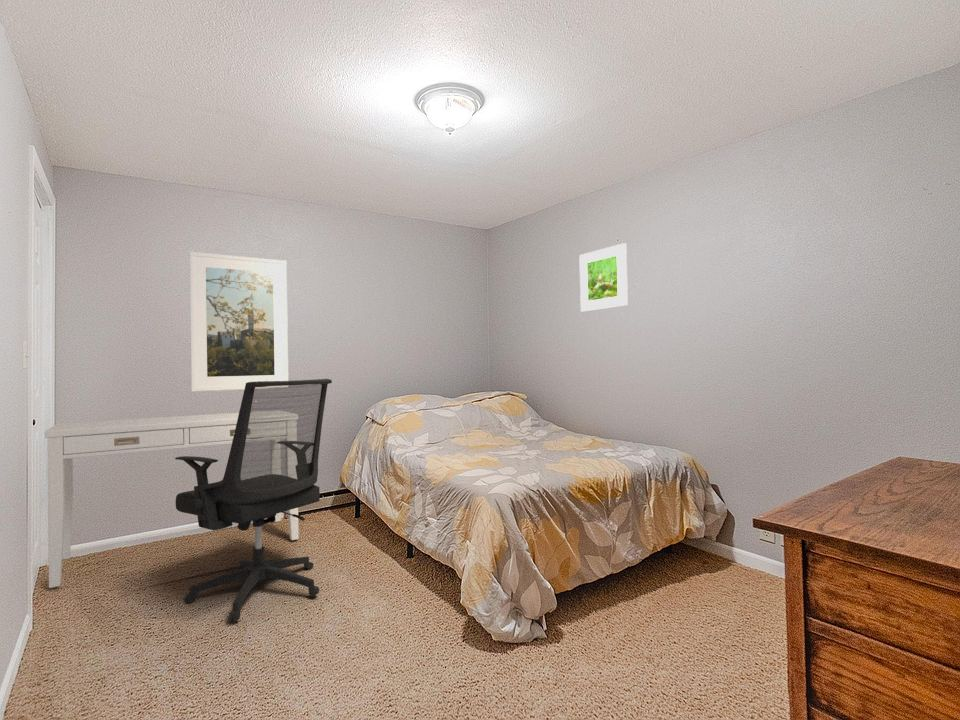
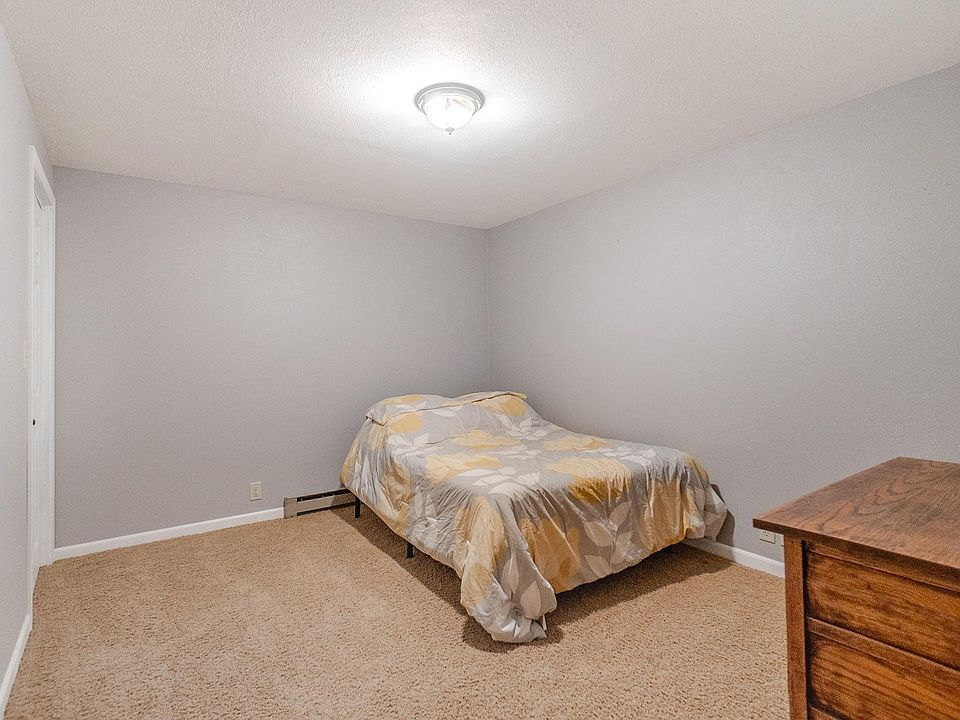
- desk (178, 448)
- office chair (258, 484)
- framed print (241, 322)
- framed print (602, 279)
